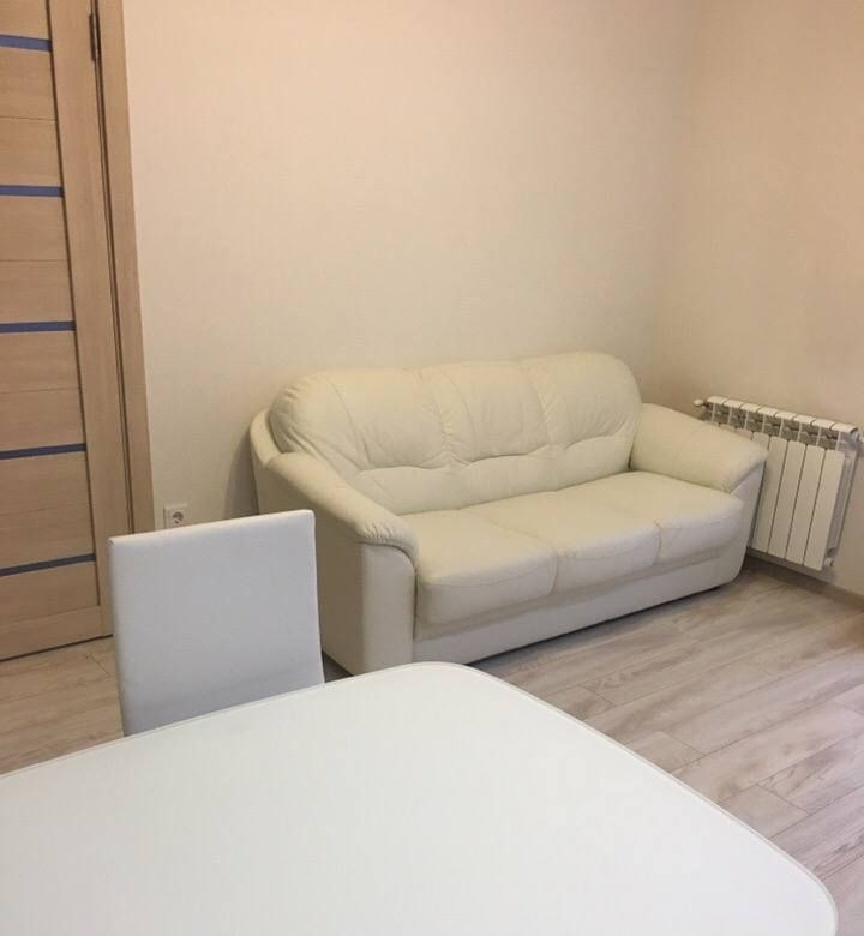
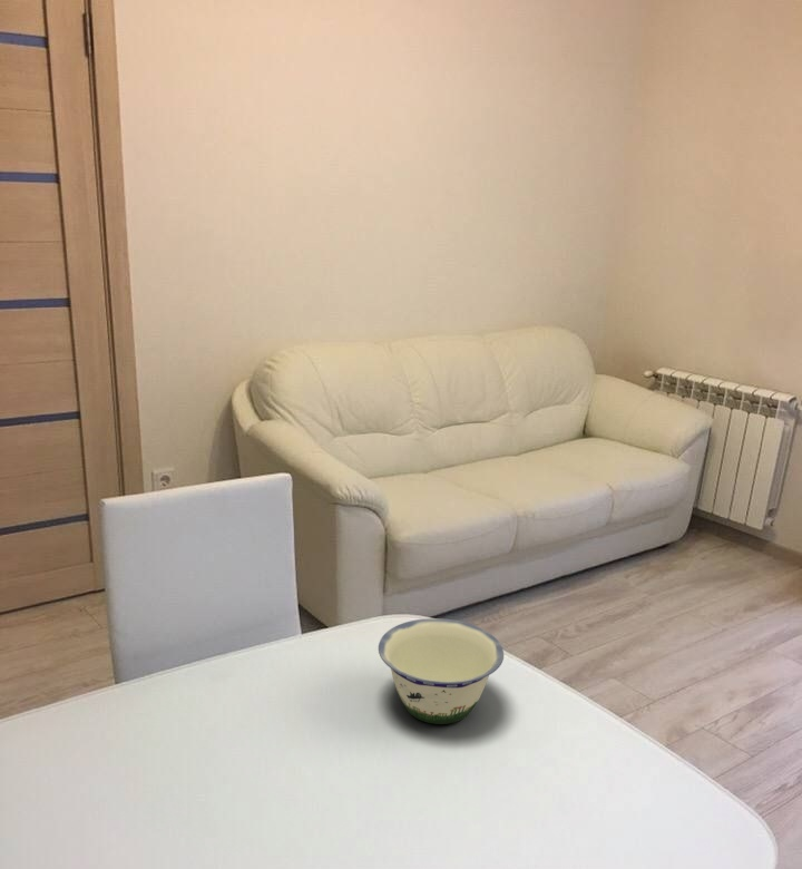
+ bowl (437, 676)
